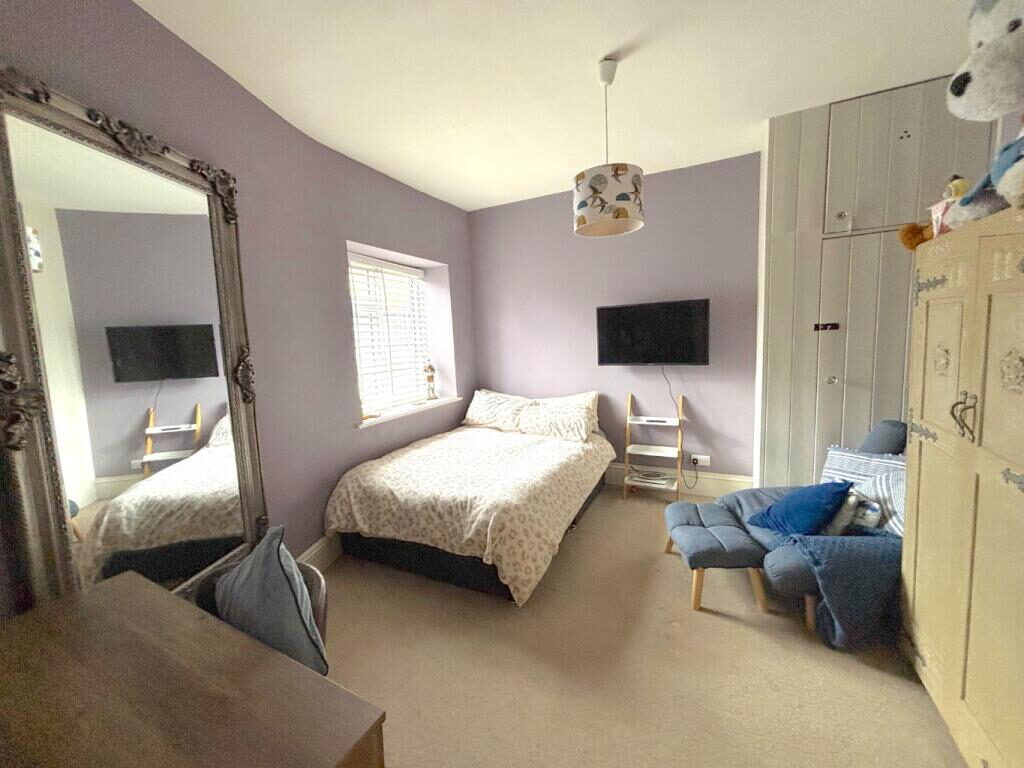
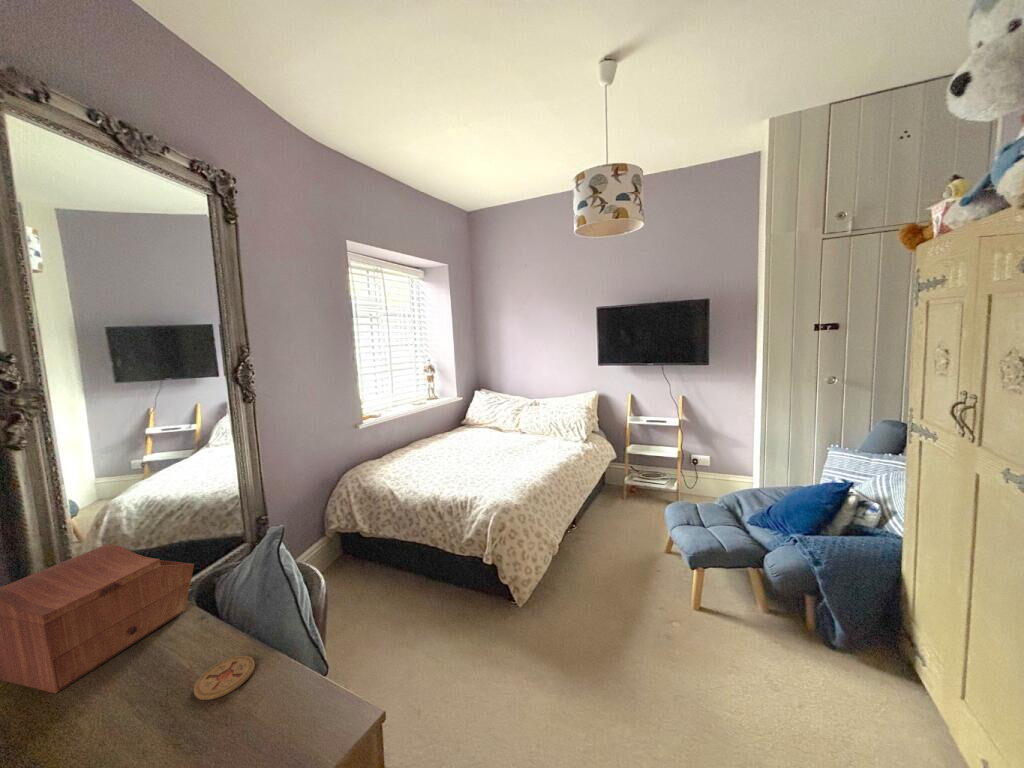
+ sewing box (104, 598)
+ coaster (225, 676)
